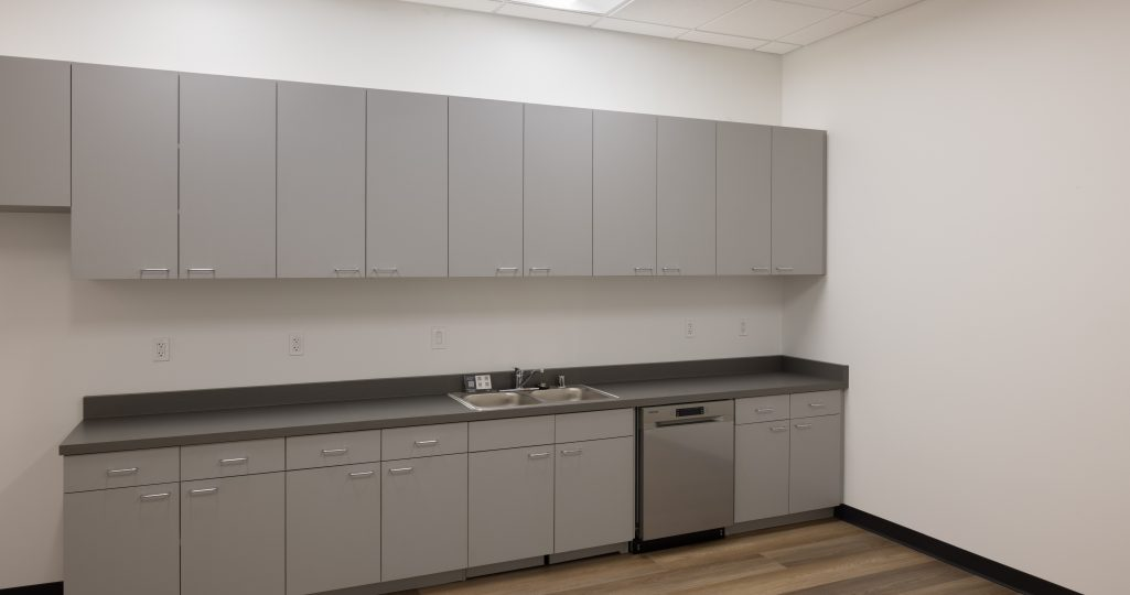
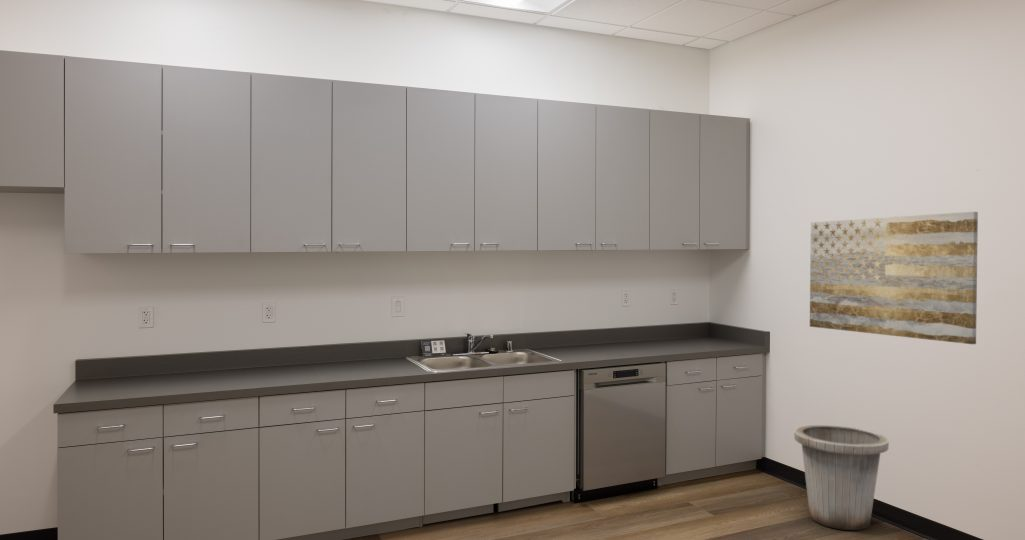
+ wall art (883, 276)
+ trash can (839, 477)
